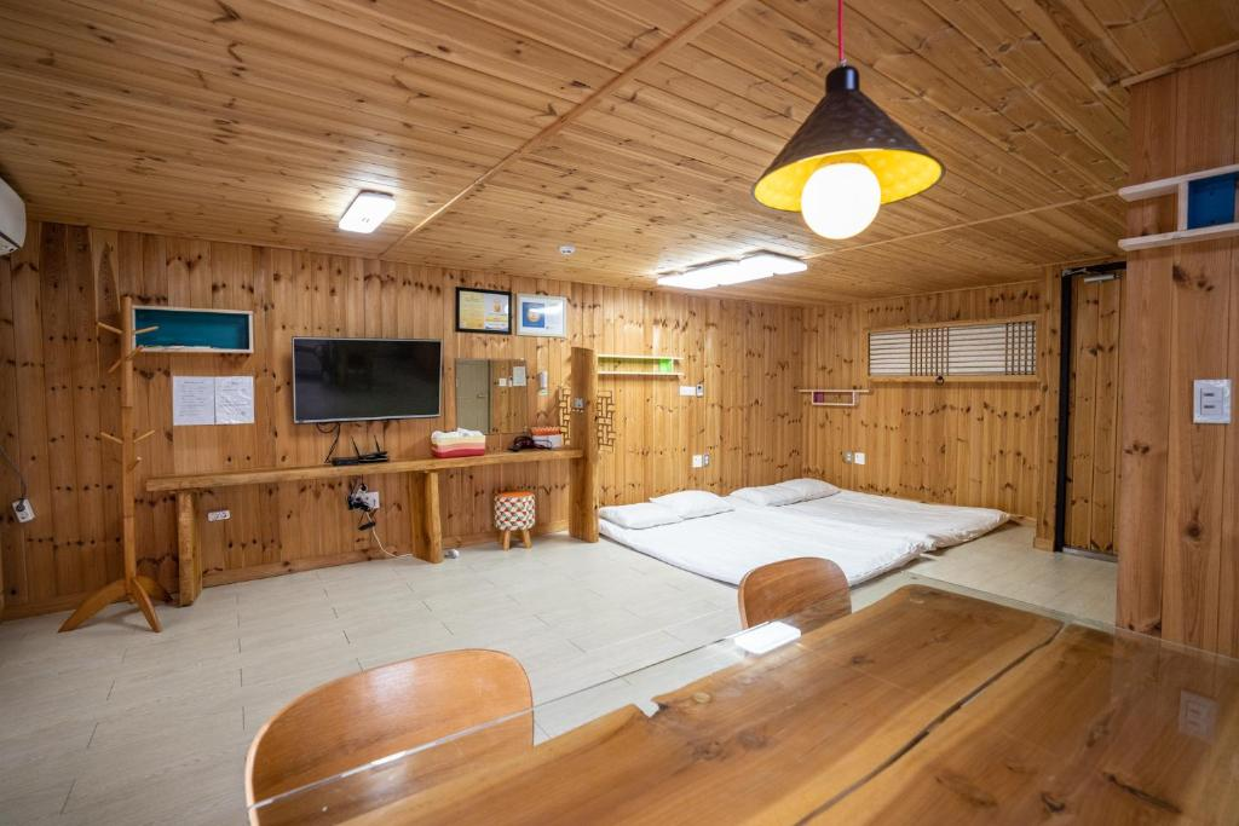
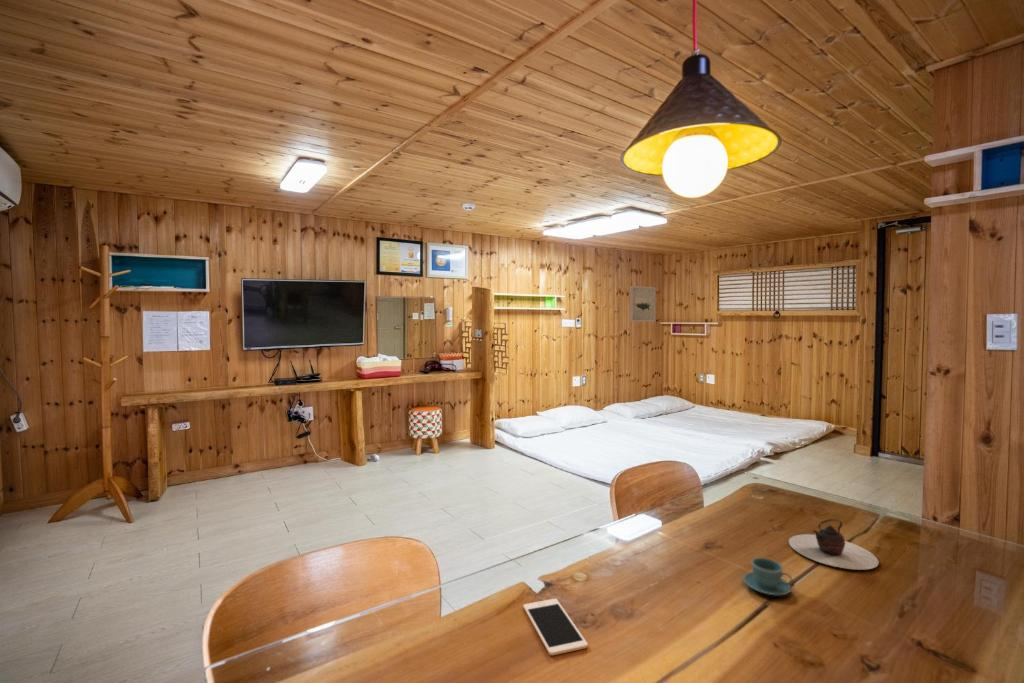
+ cell phone (553, 624)
+ teapot (831, 534)
+ wall art (642, 304)
+ teacup (767, 575)
